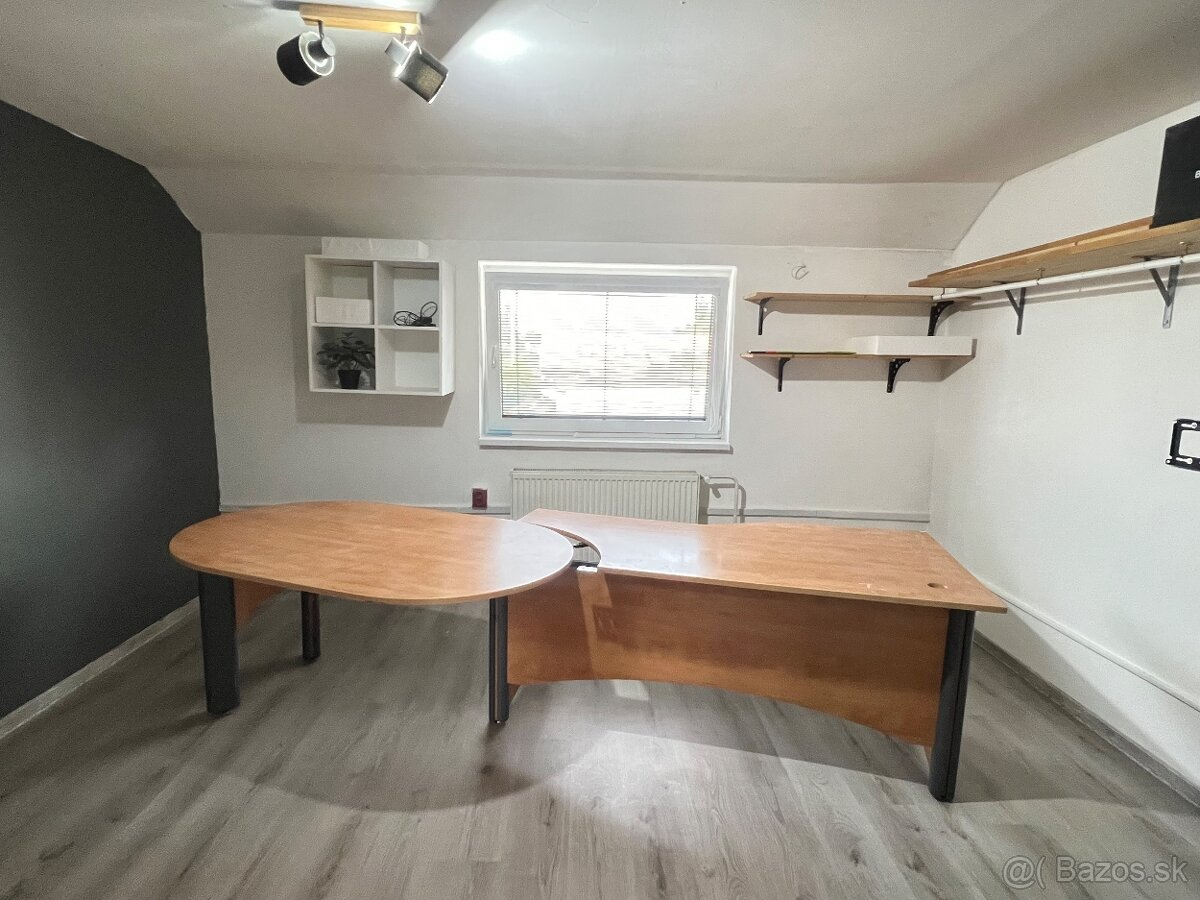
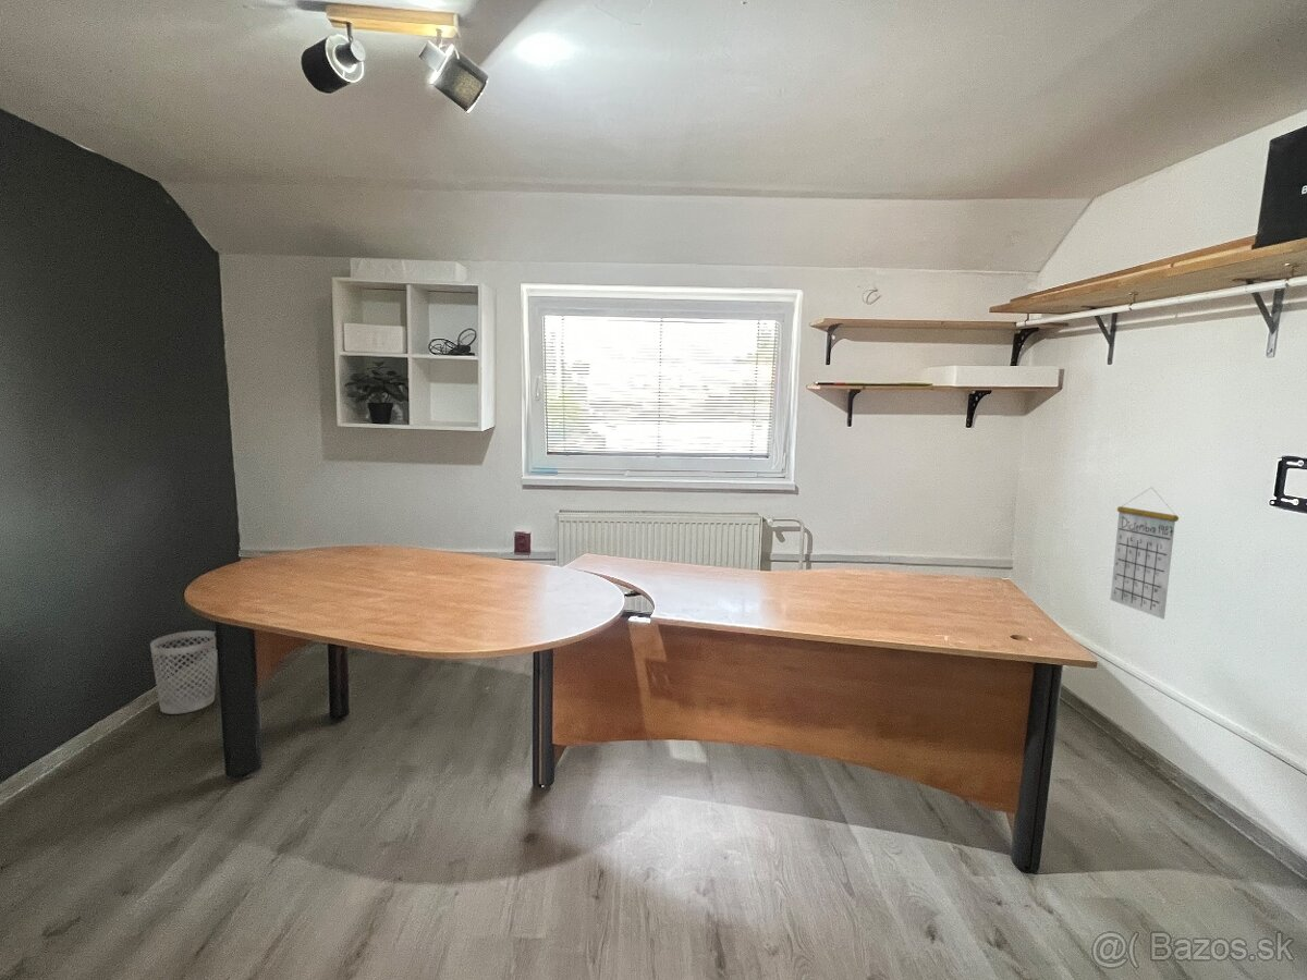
+ calendar (1143, 548)
+ wastebasket (186, 671)
